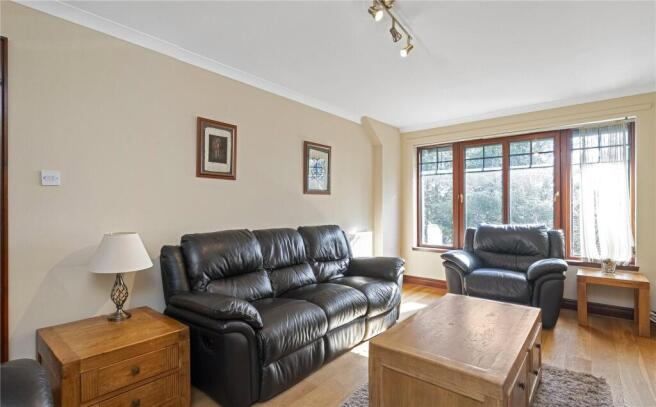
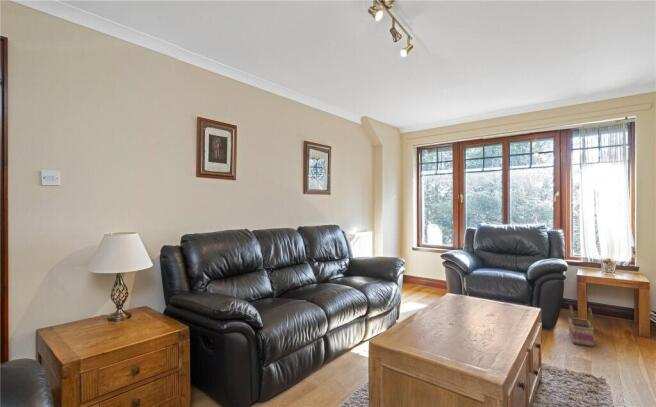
+ basket (580, 323)
